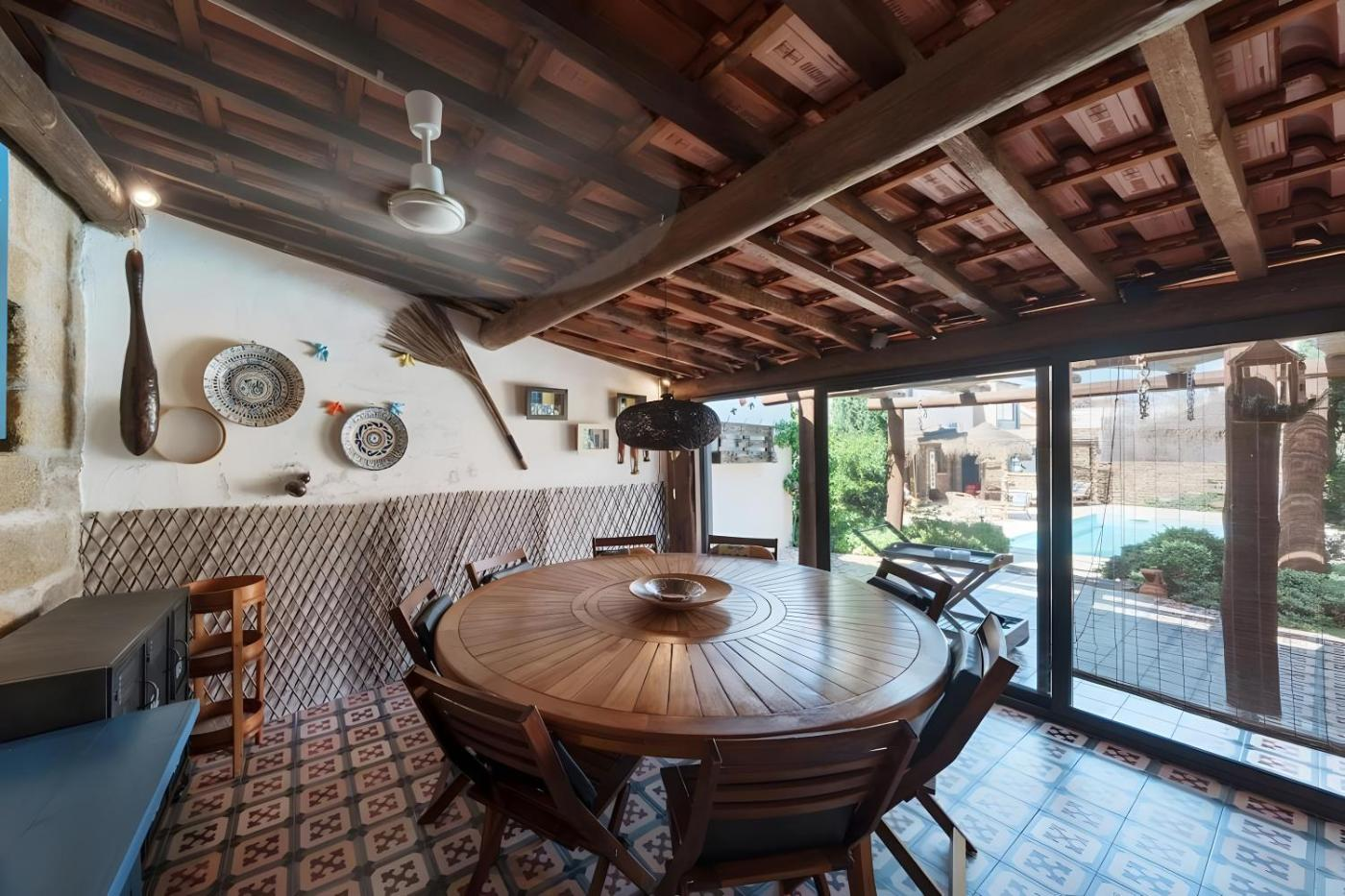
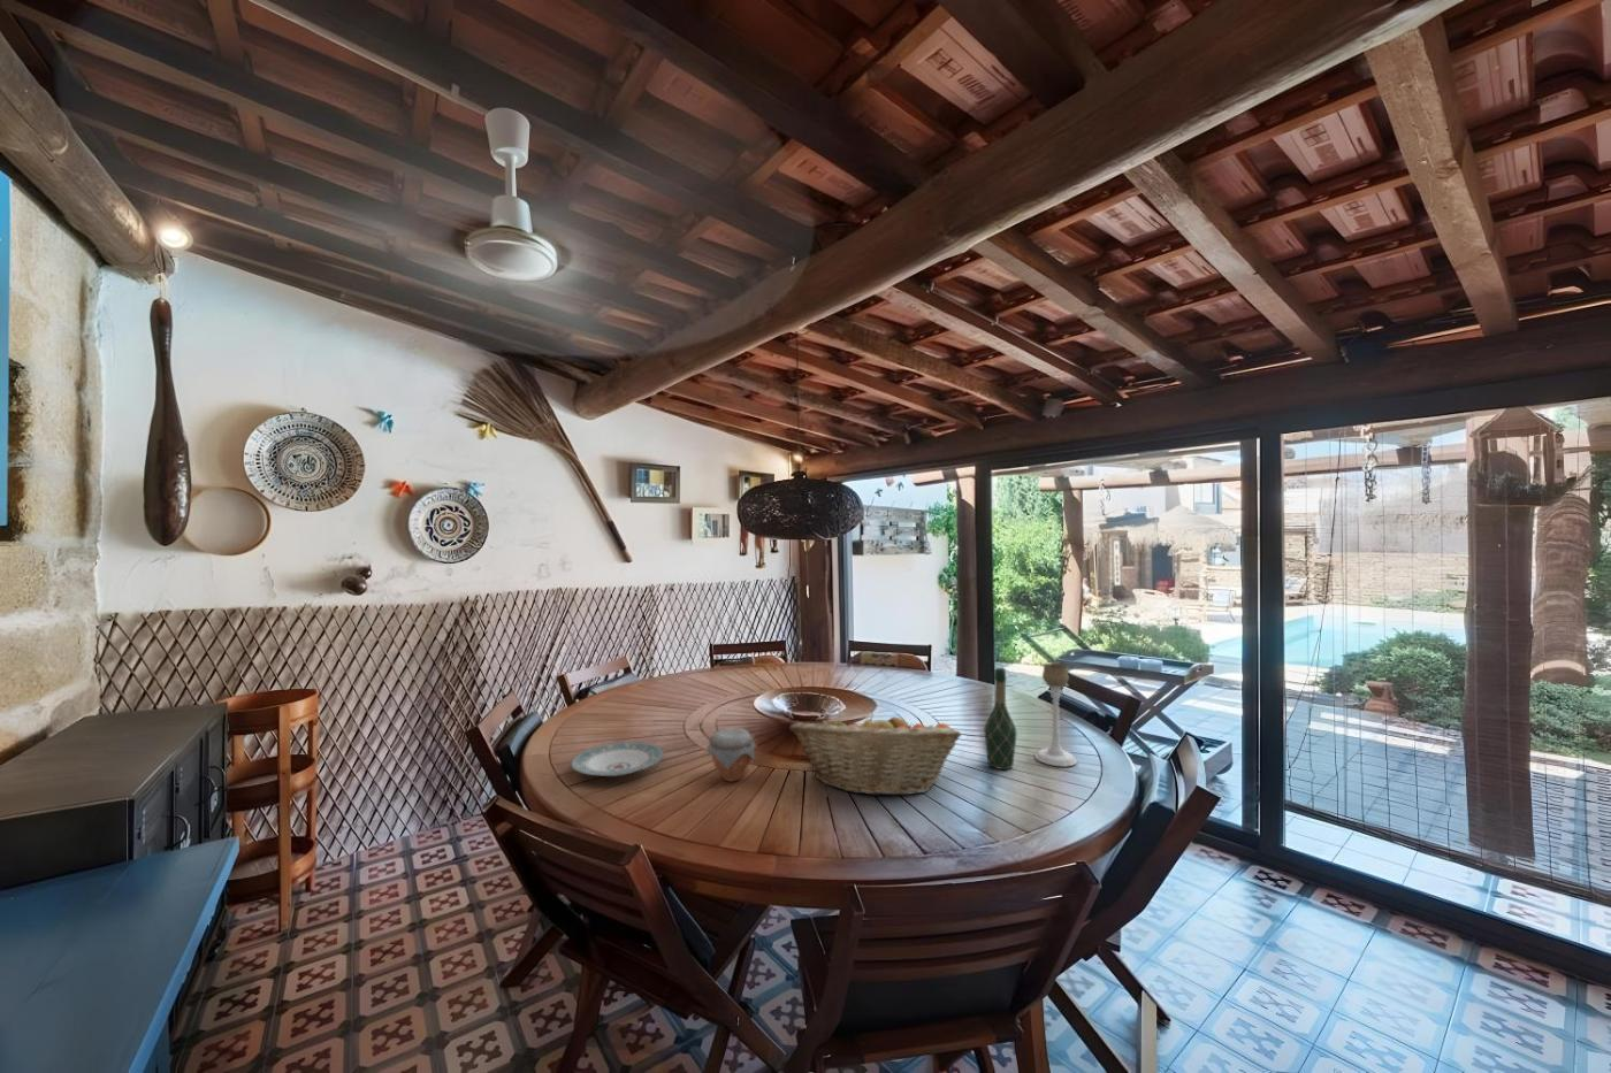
+ jar (732, 754)
+ fruit basket (873, 742)
+ candle holder (1055, 711)
+ wine bottle (1000, 716)
+ plate (618, 763)
